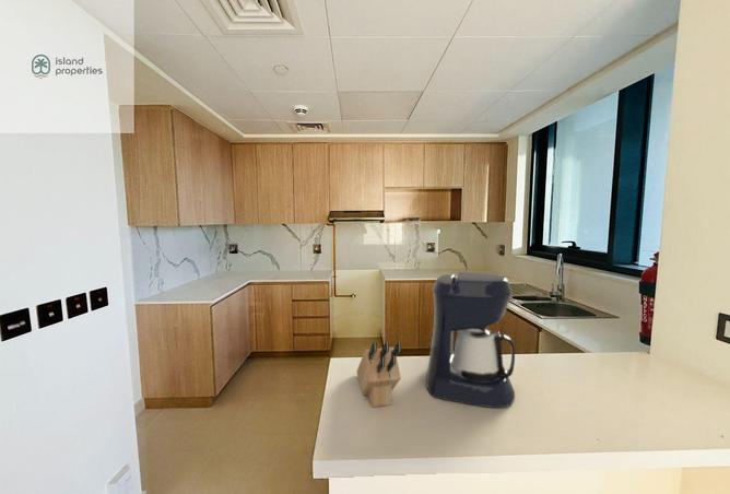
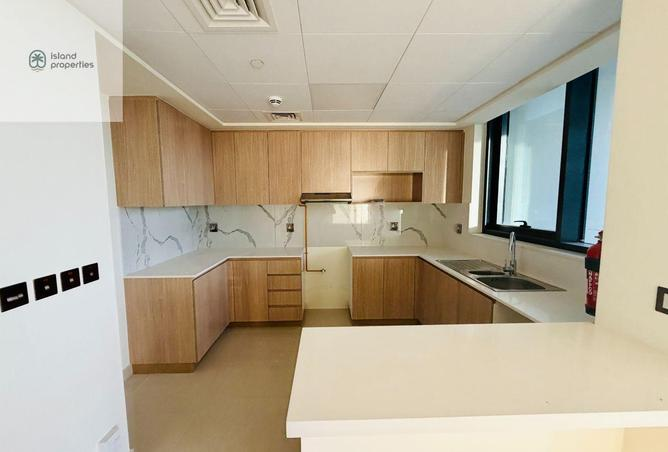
- coffee maker (468, 330)
- knife block (377, 361)
